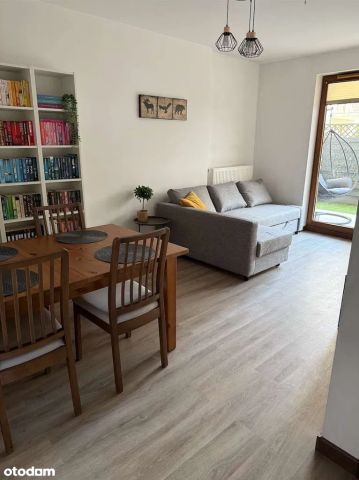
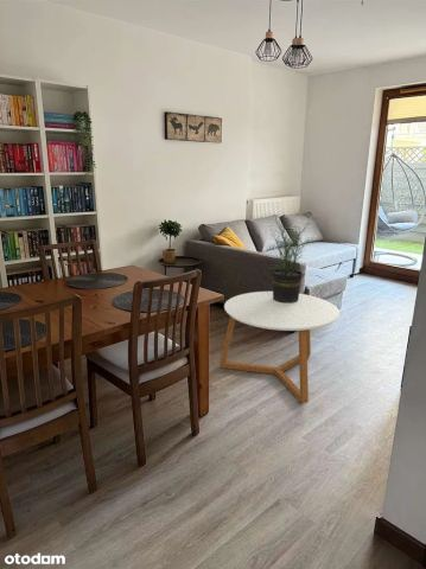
+ coffee table (280, 330)
+ potted plant (287, 258)
